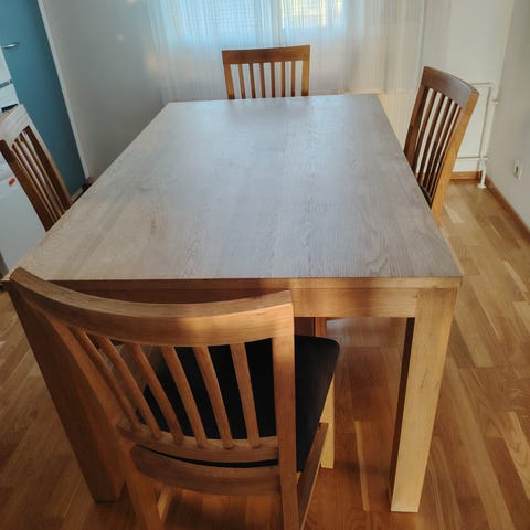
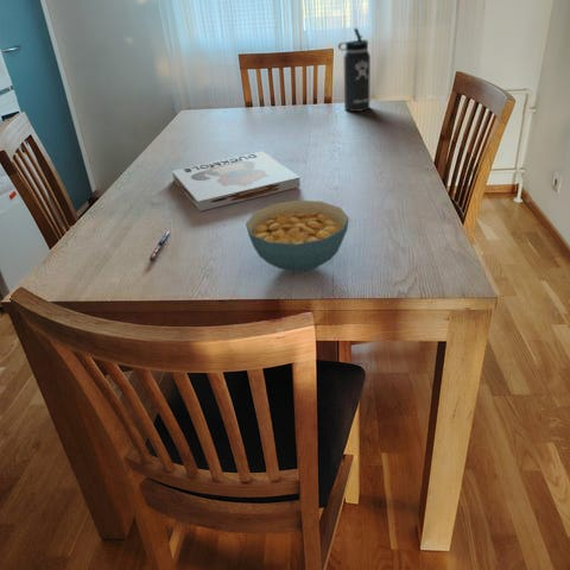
+ thermos bottle (354, 70)
+ pen (159, 243)
+ cereal bowl (298, 242)
+ board game (233, 178)
